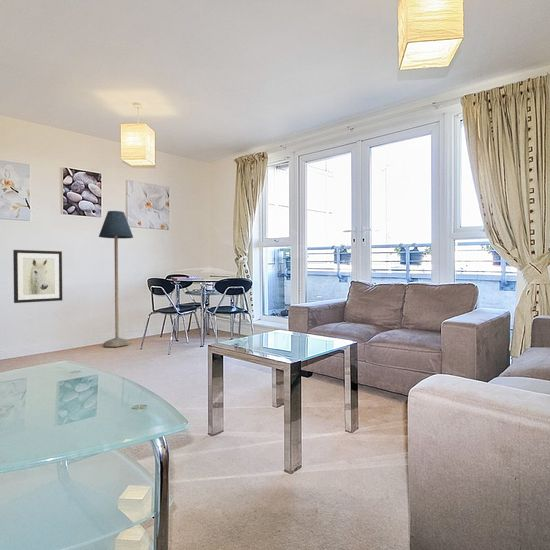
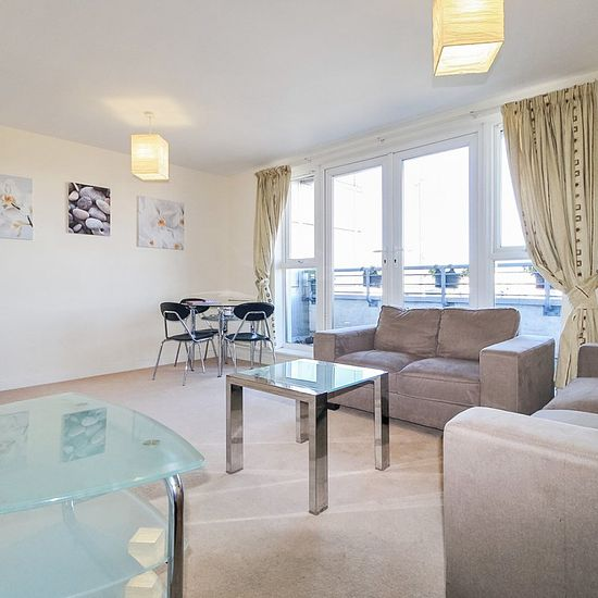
- floor lamp (116, 278)
- wall art (38, 276)
